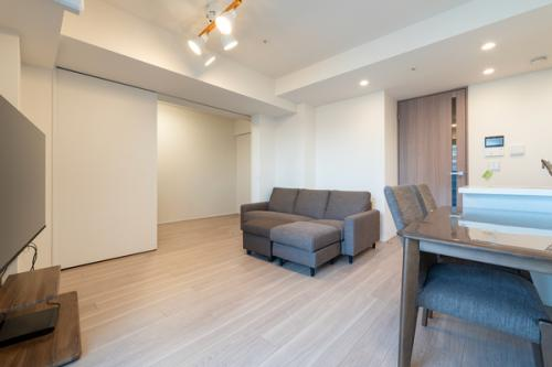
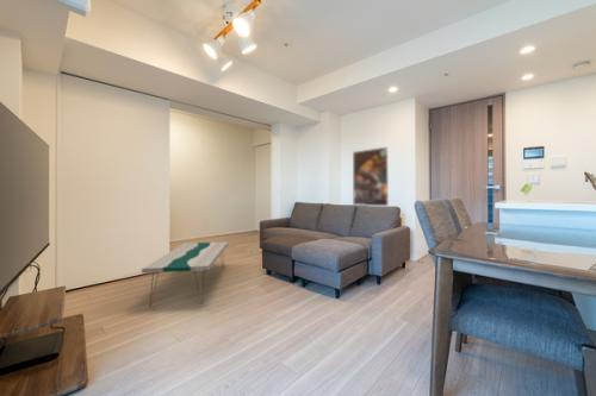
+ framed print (370, 177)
+ coffee table (194, 268)
